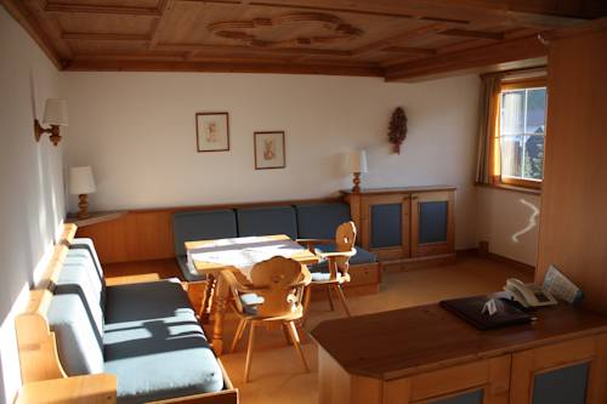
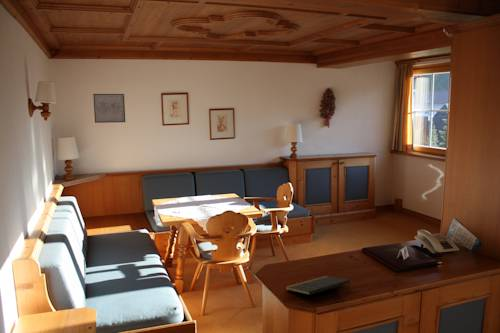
+ notepad (317, 284)
+ wall art (109, 108)
